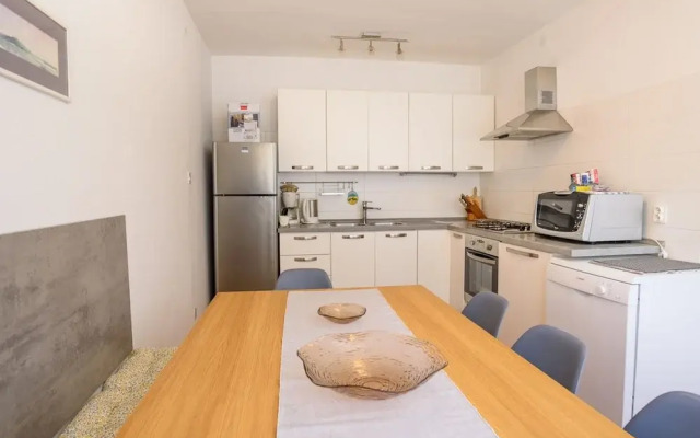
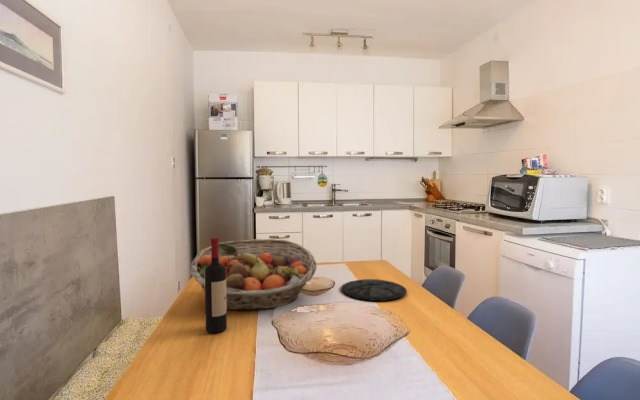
+ wine bottle (215, 284)
+ plate (373, 285)
+ fruit basket (255, 271)
